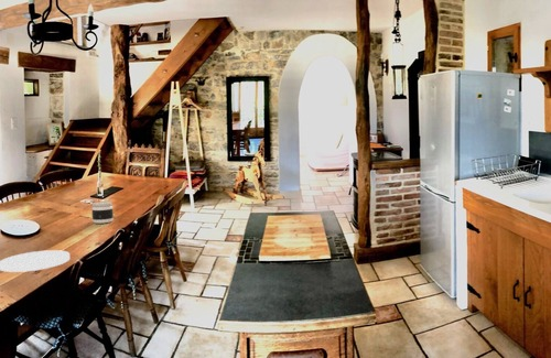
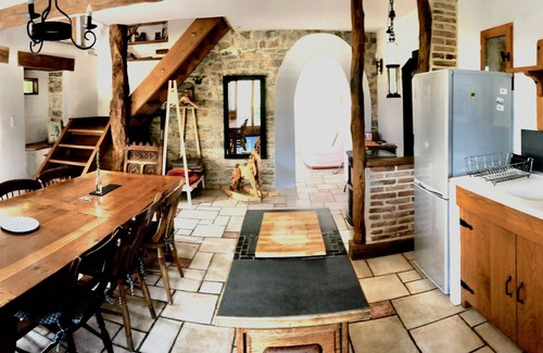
- jar (102, 211)
- plate (35, 260)
